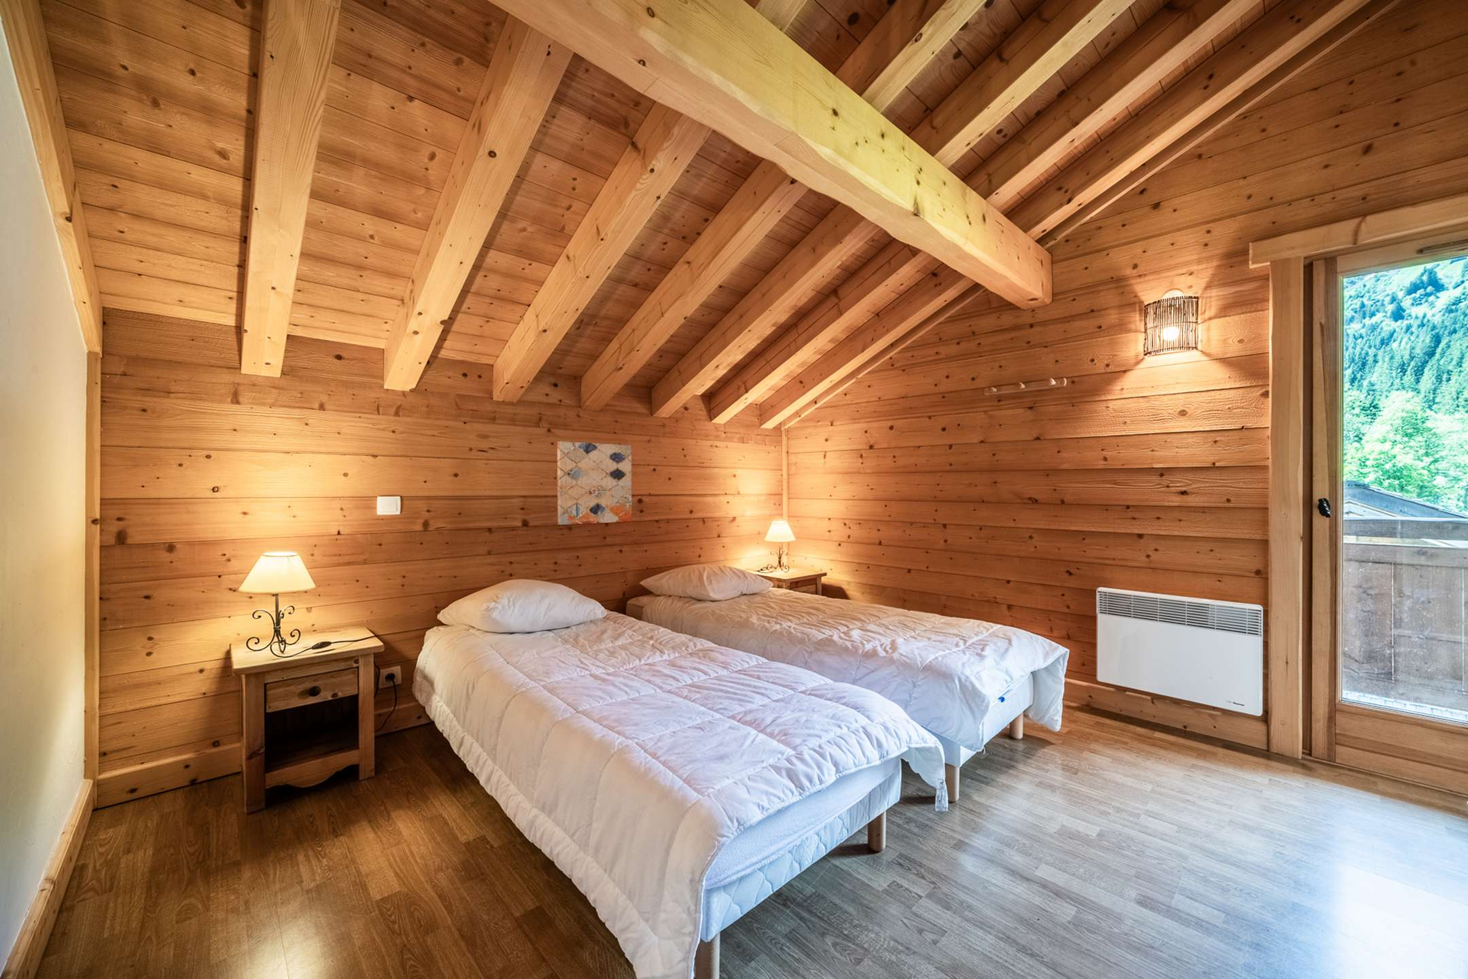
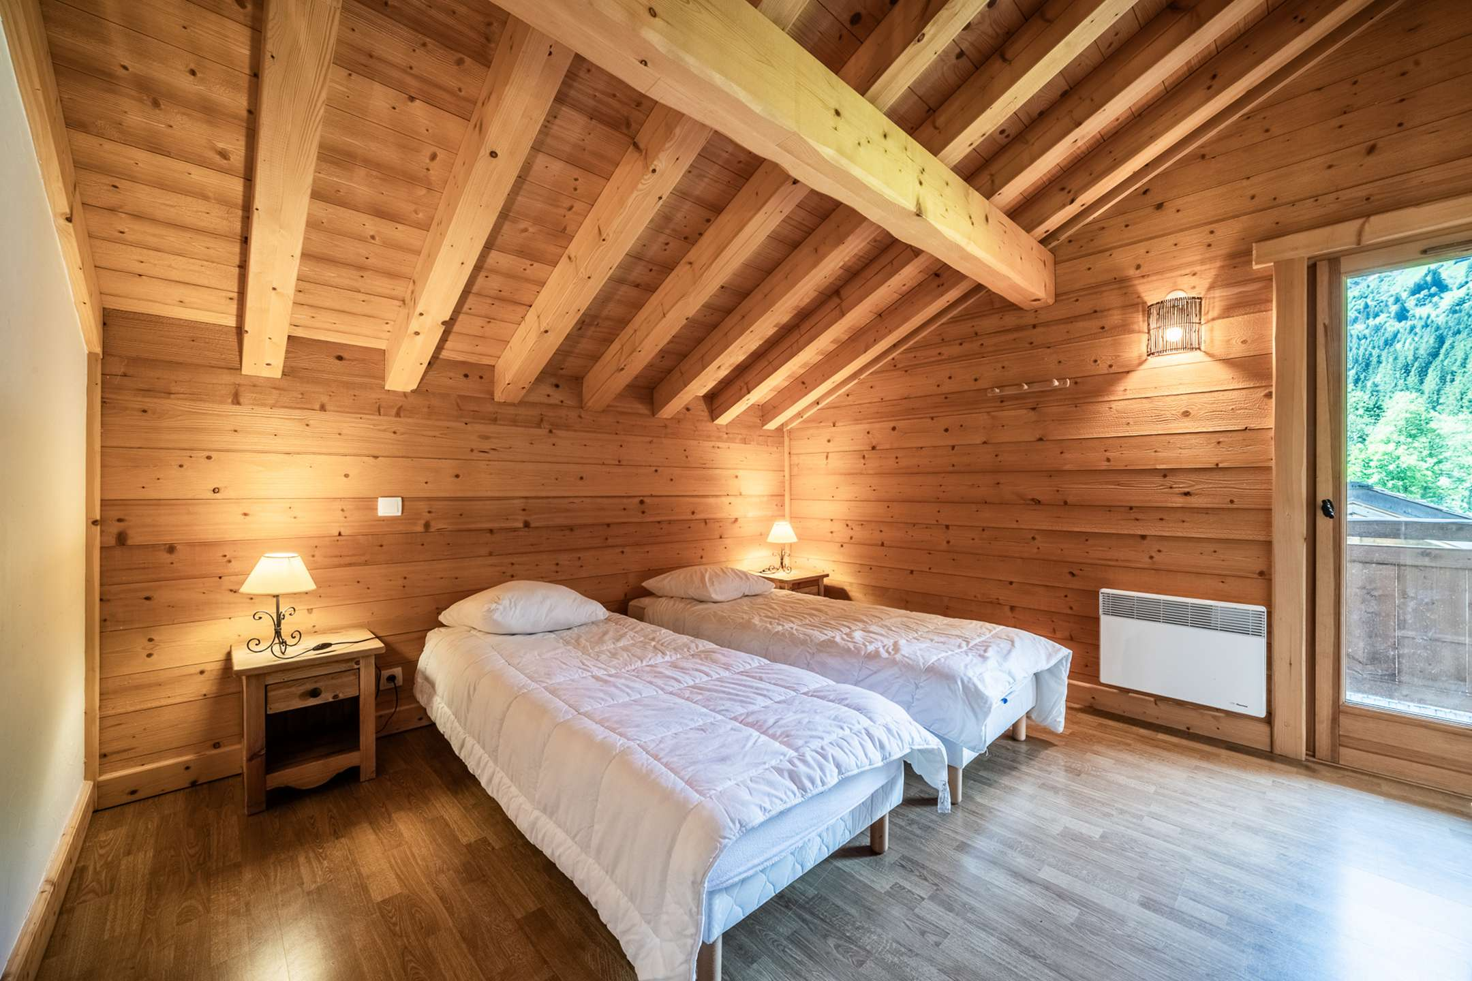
- wall art (595, 483)
